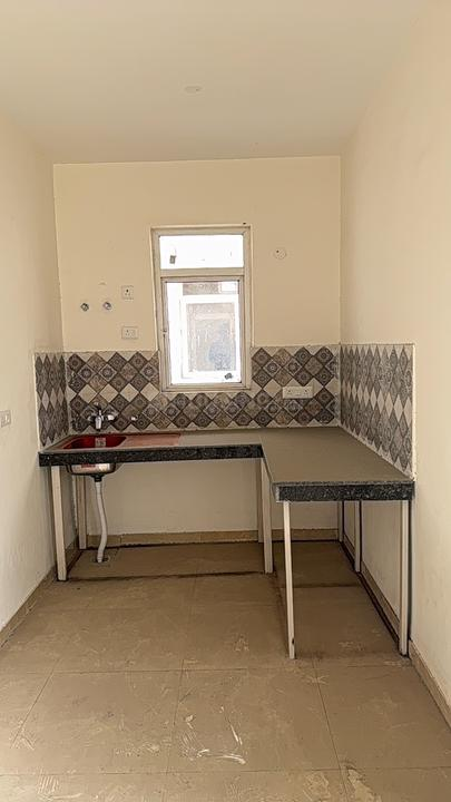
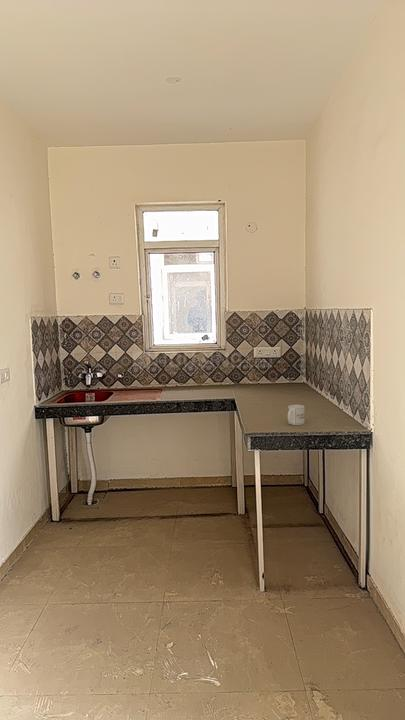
+ mug (294, 415)
